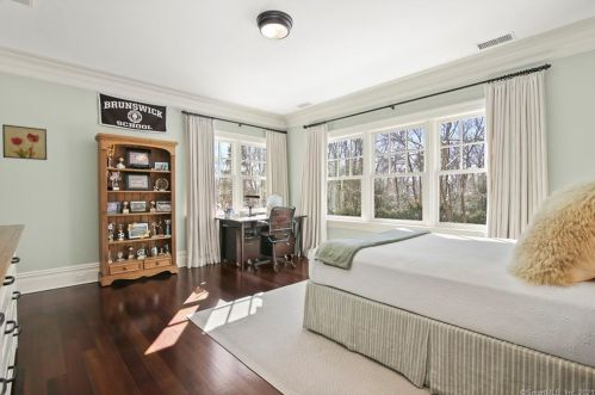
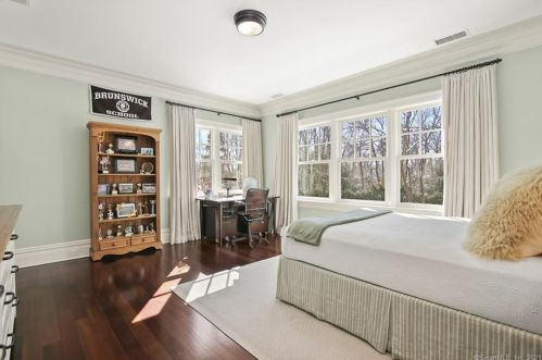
- wall art (25, 142)
